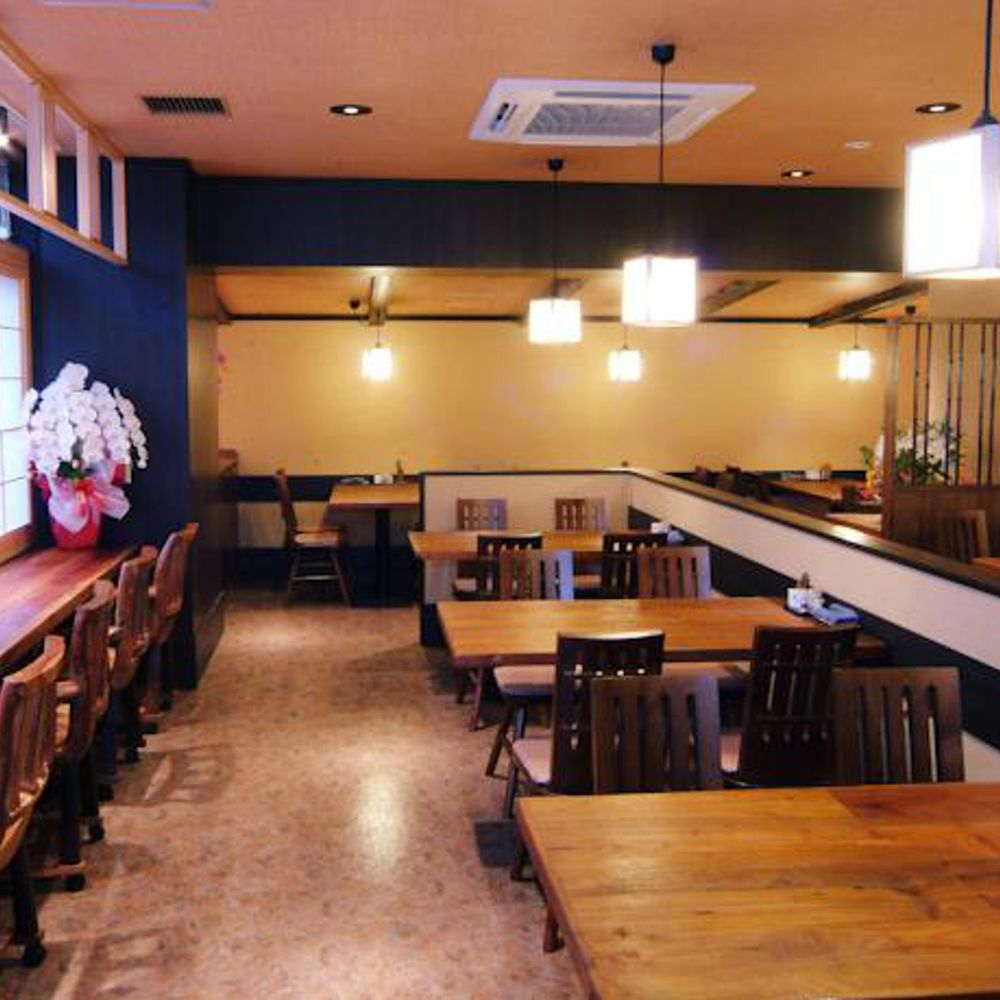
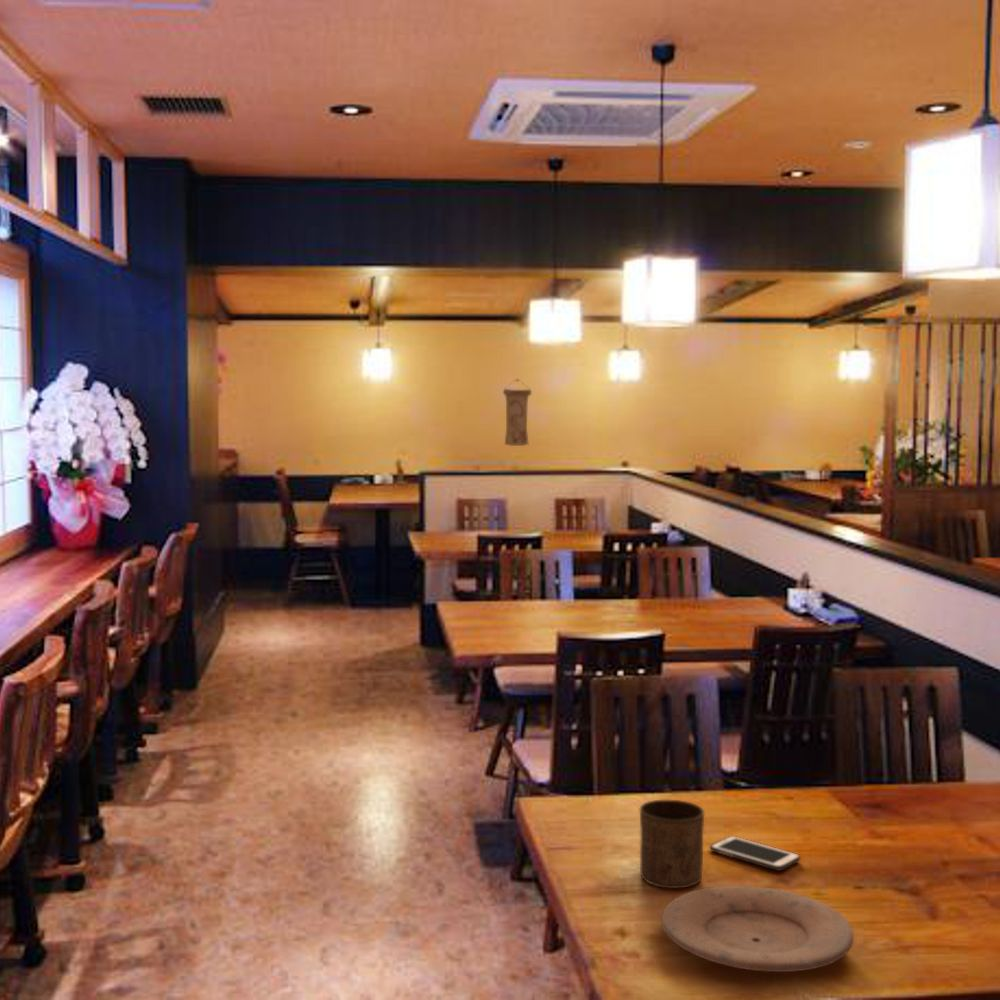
+ wall scroll (517, 412)
+ cup (671, 843)
+ plate (755, 933)
+ cell phone (754, 853)
